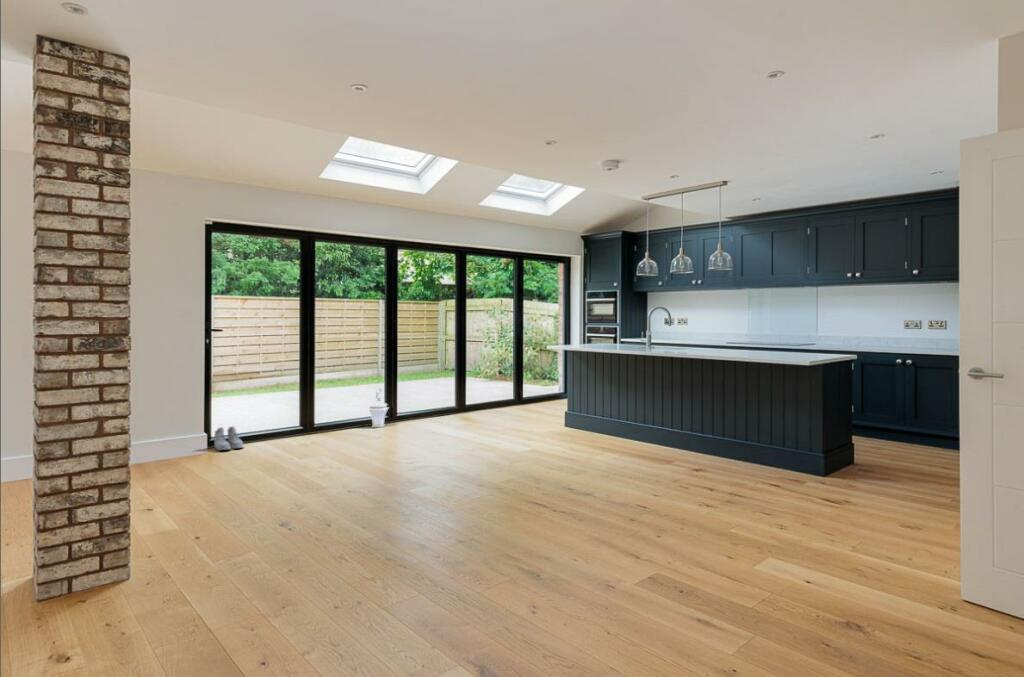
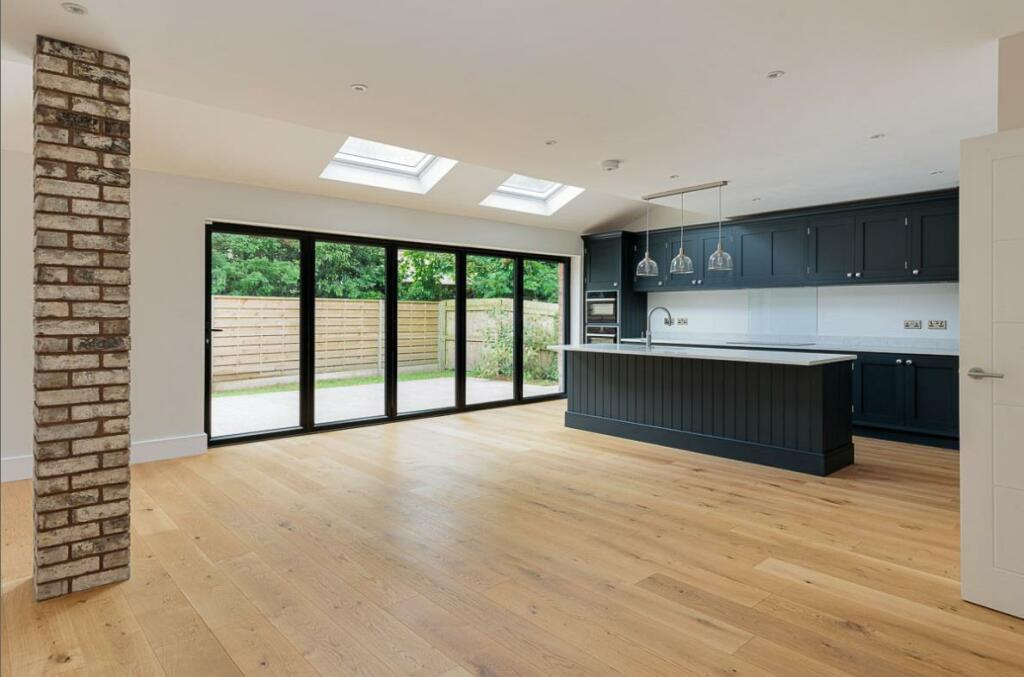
- lantern (378, 406)
- boots (228, 437)
